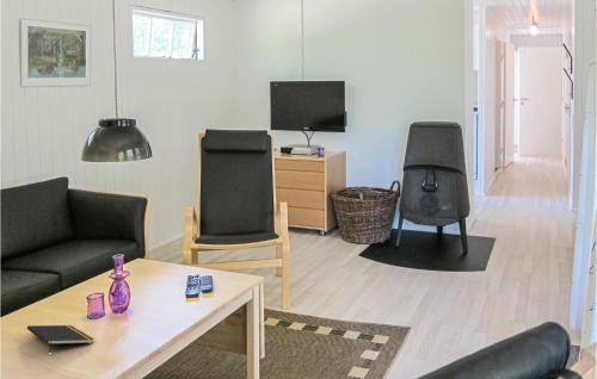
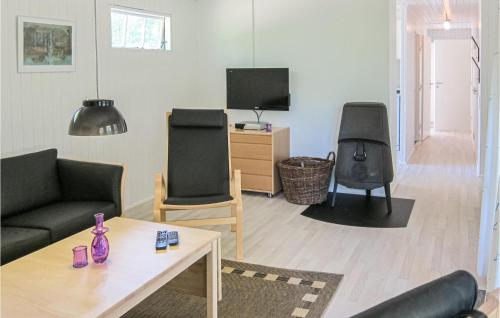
- notepad (60, 334)
